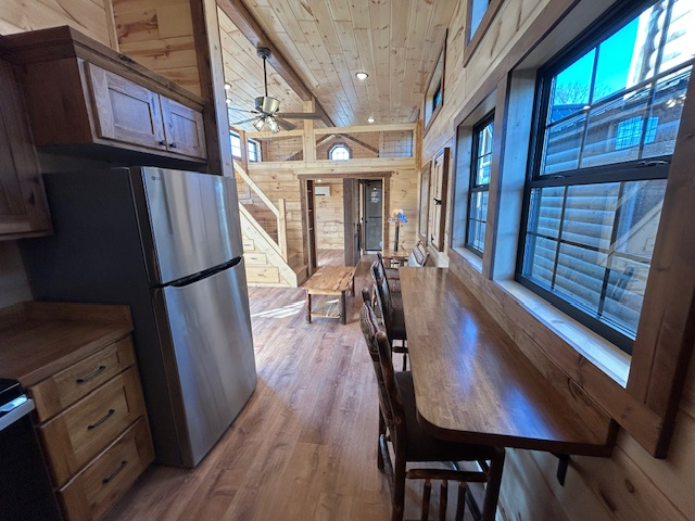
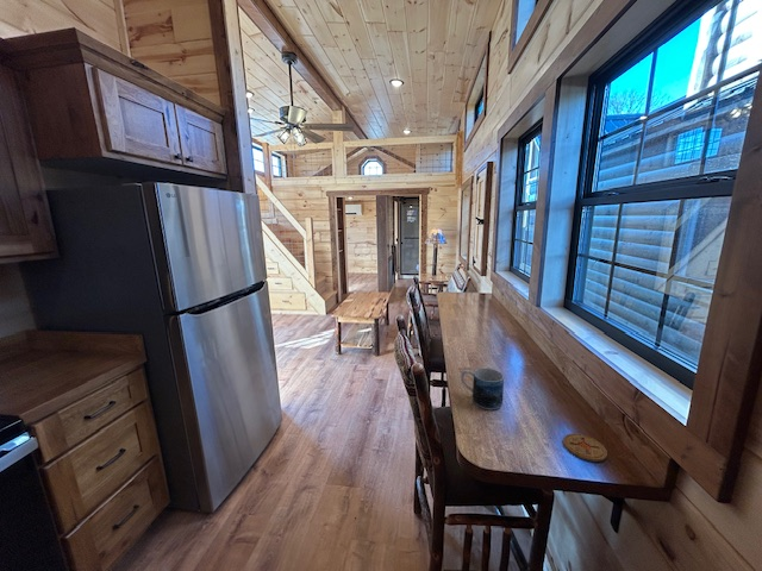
+ mug (481, 385)
+ coaster (583, 446)
